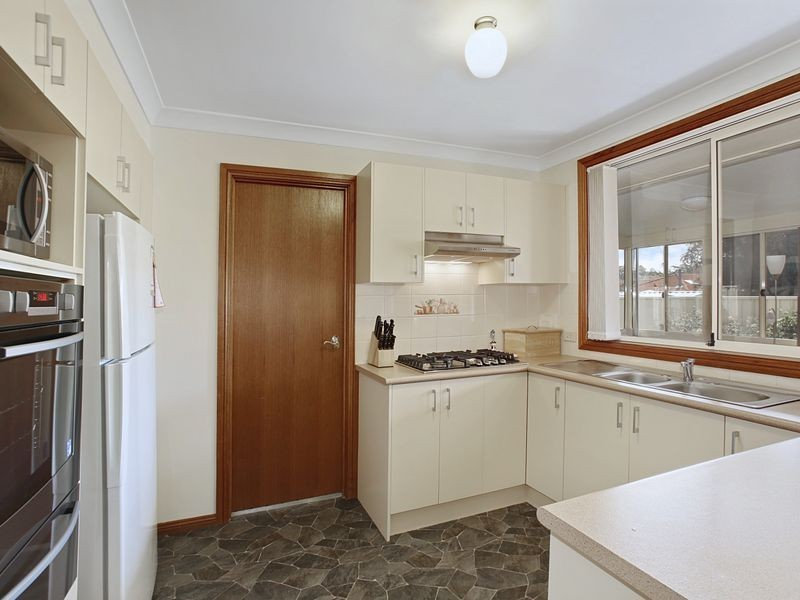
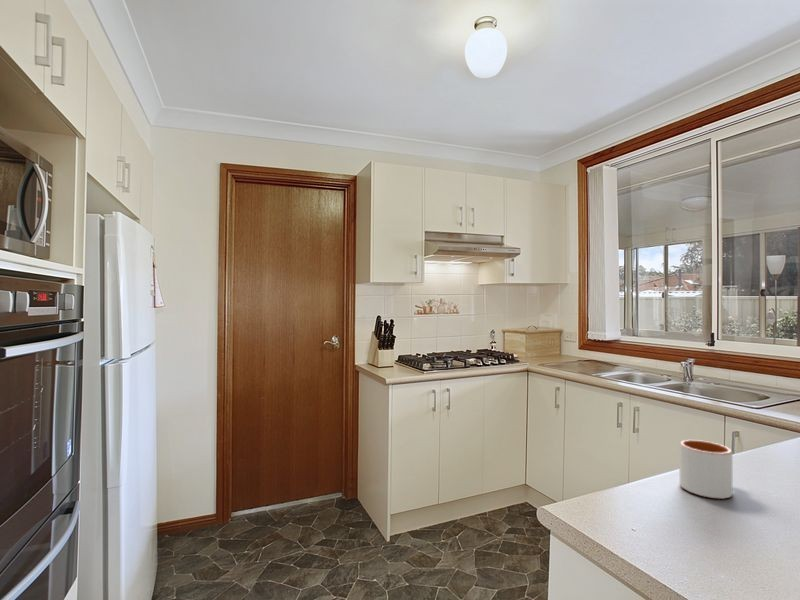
+ mug (708, 466)
